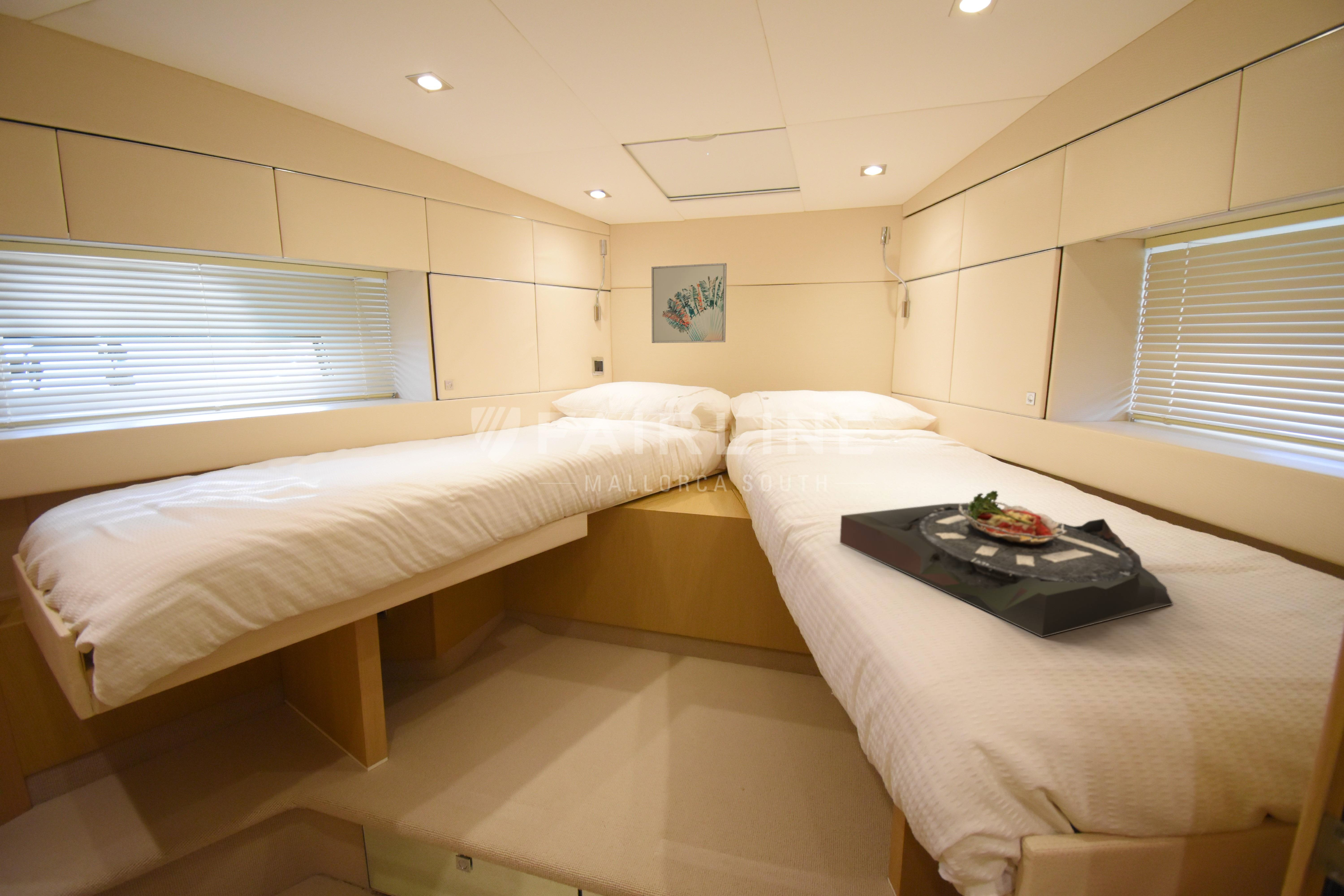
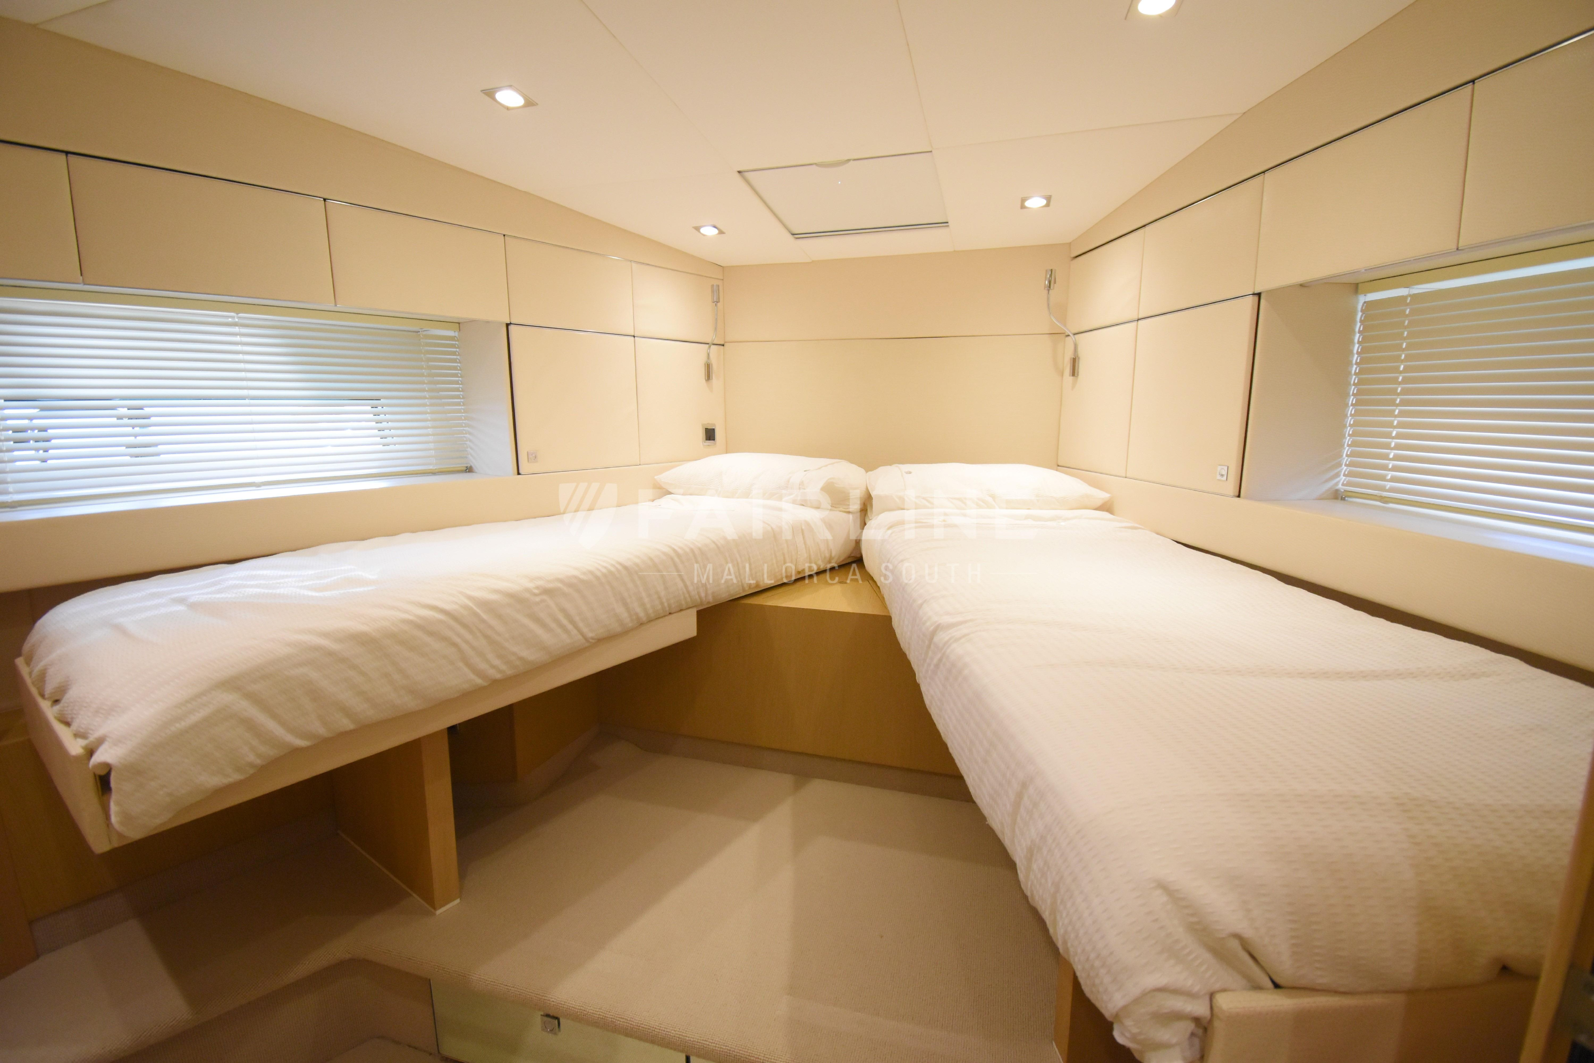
- serving tray (1003, 530)
- wall art (688, 304)
